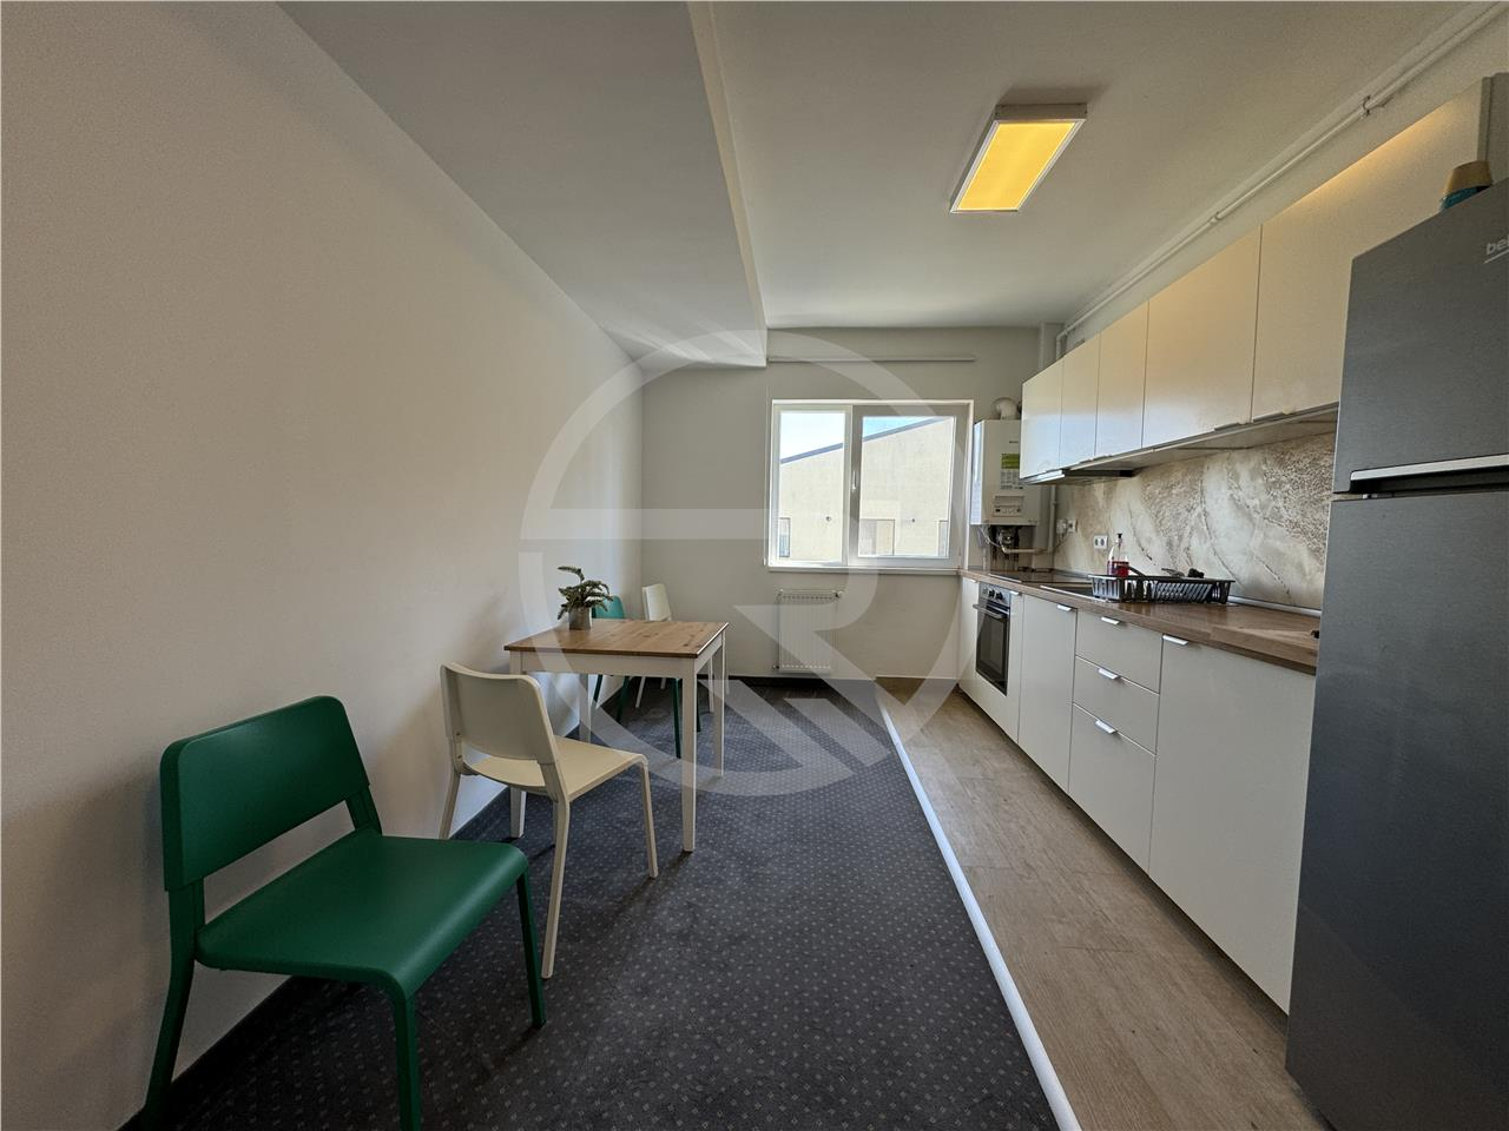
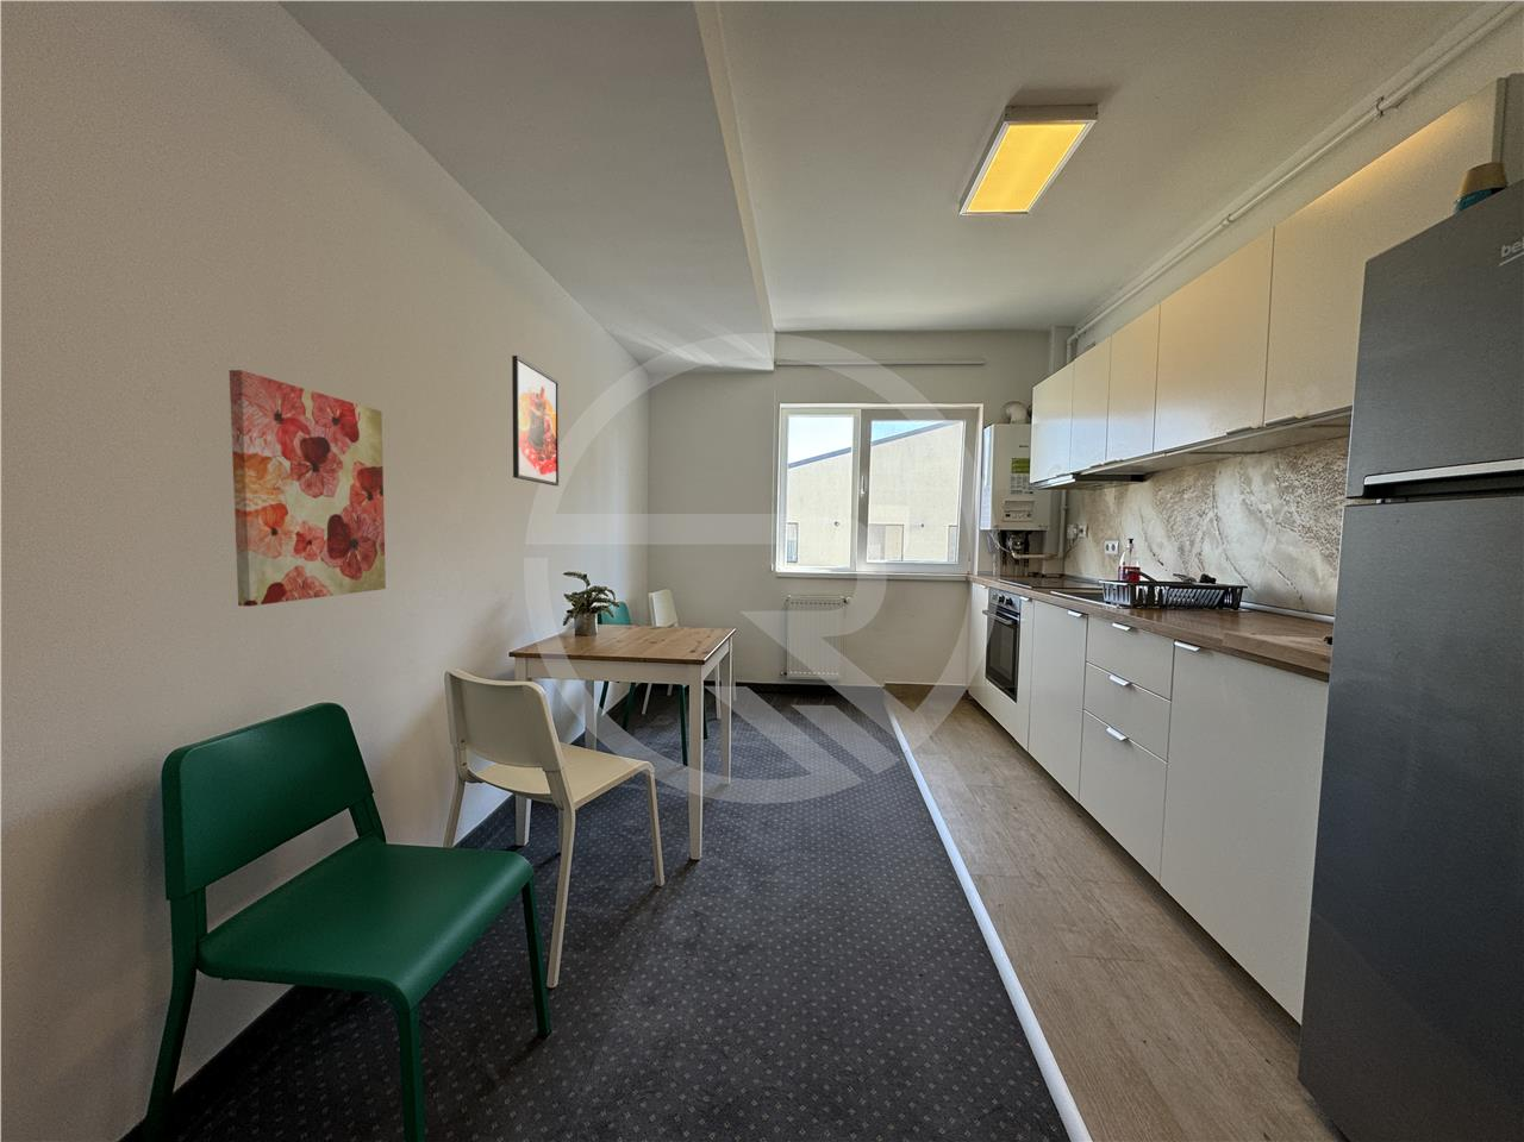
+ wall art (319, 497)
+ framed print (536, 426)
